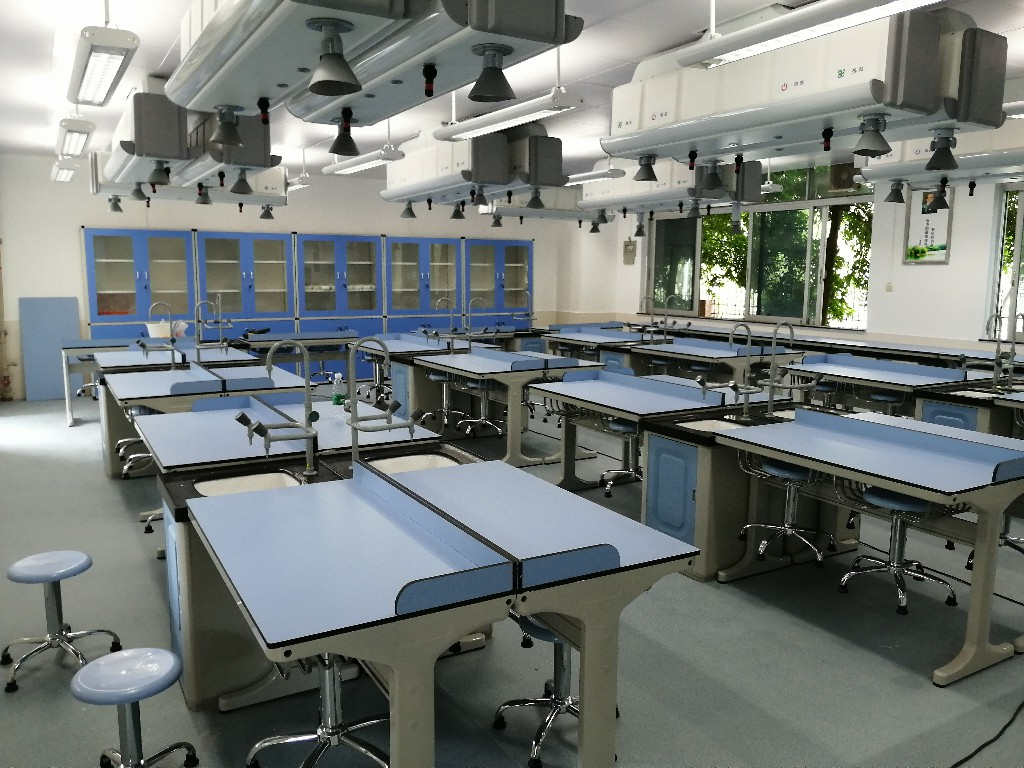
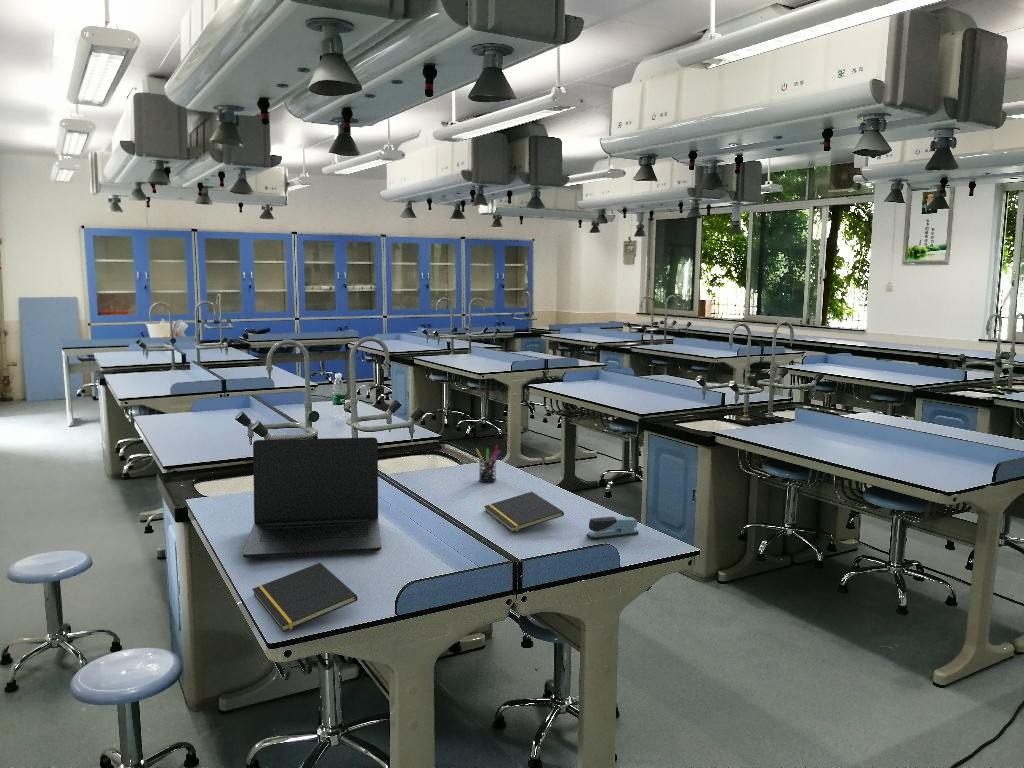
+ notepad (303, 594)
+ laptop (314, 494)
+ stapler (612, 525)
+ notepad (522, 510)
+ pen holder (488, 462)
